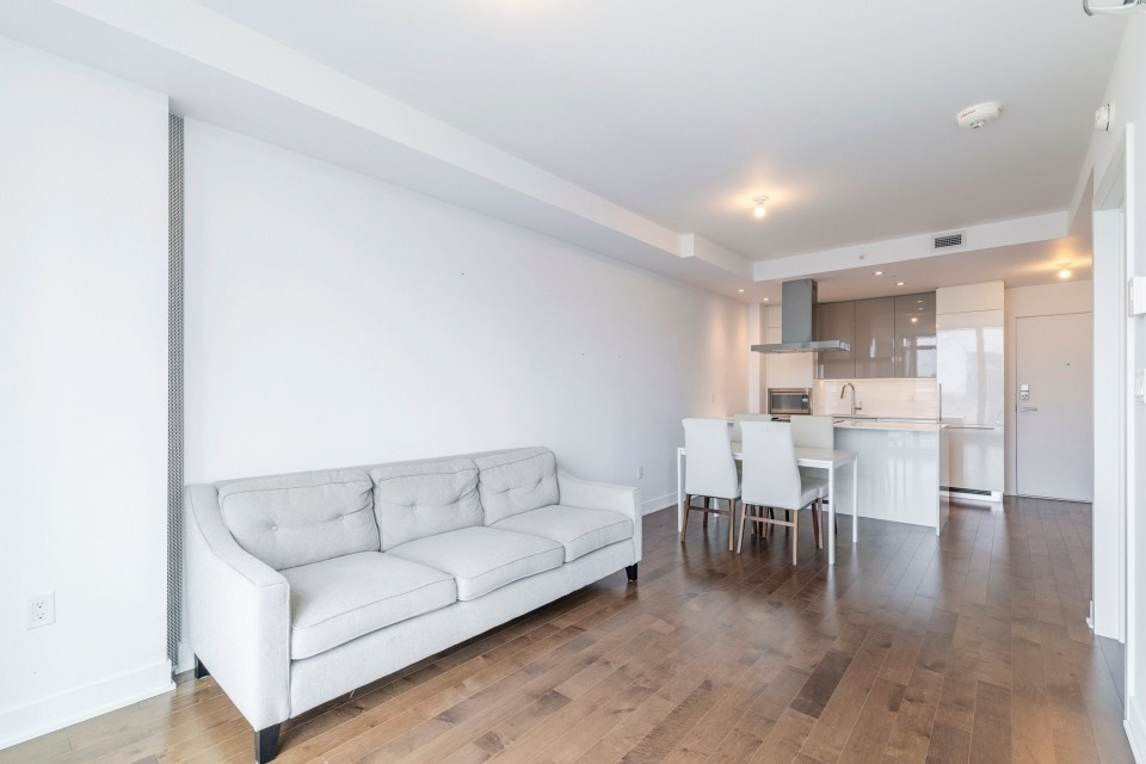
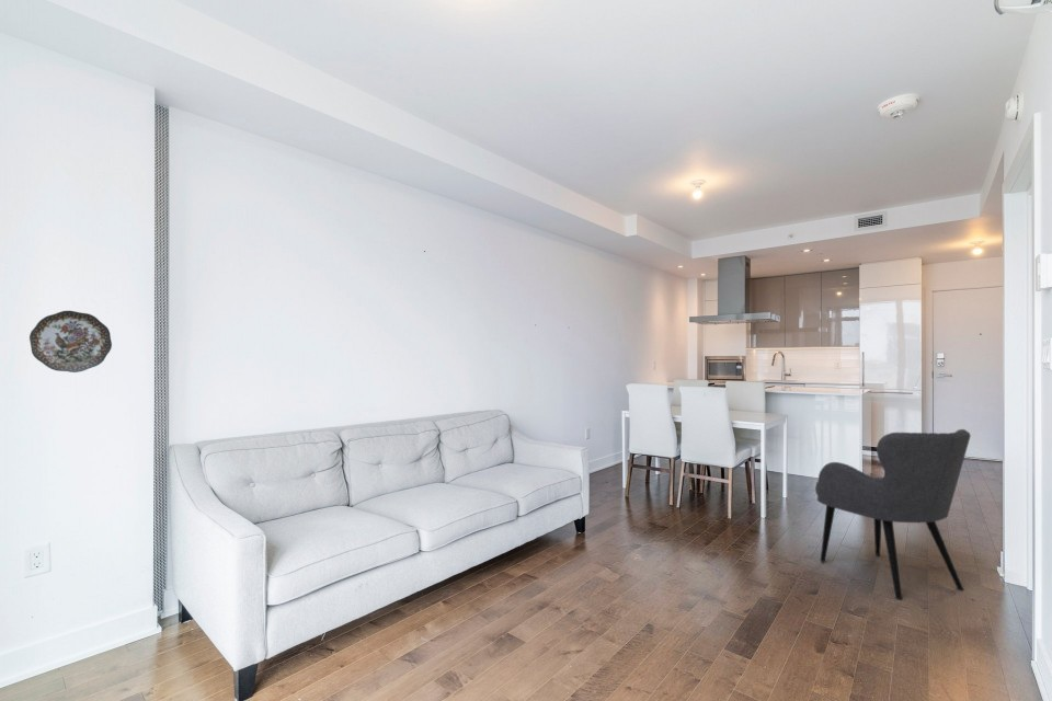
+ decorative plate (71, 341)
+ armchair (887, 498)
